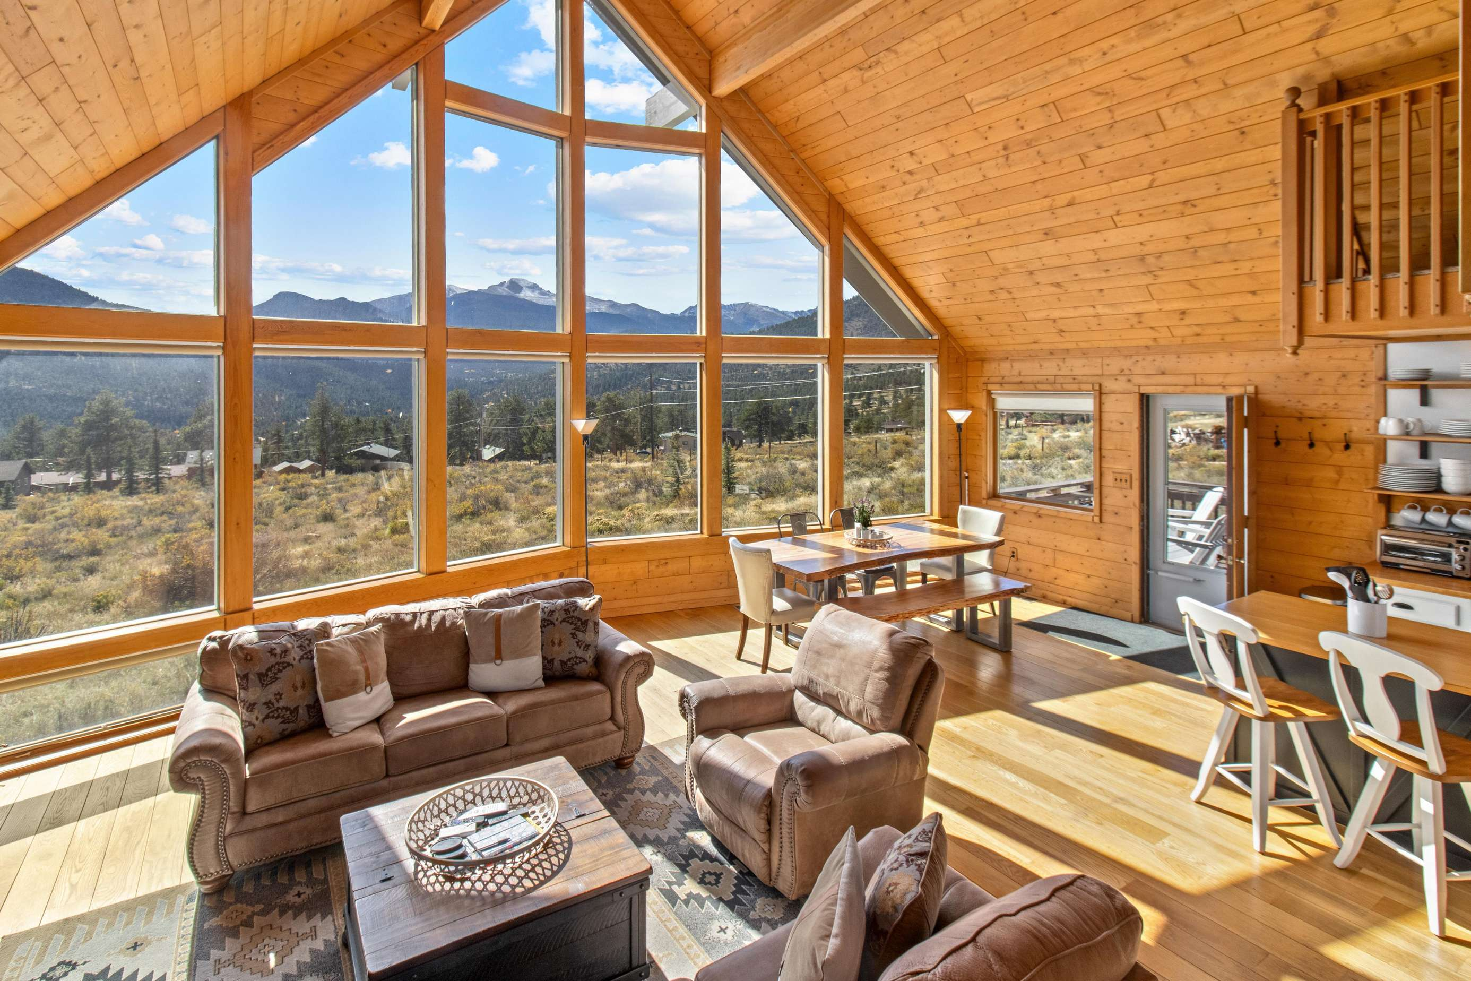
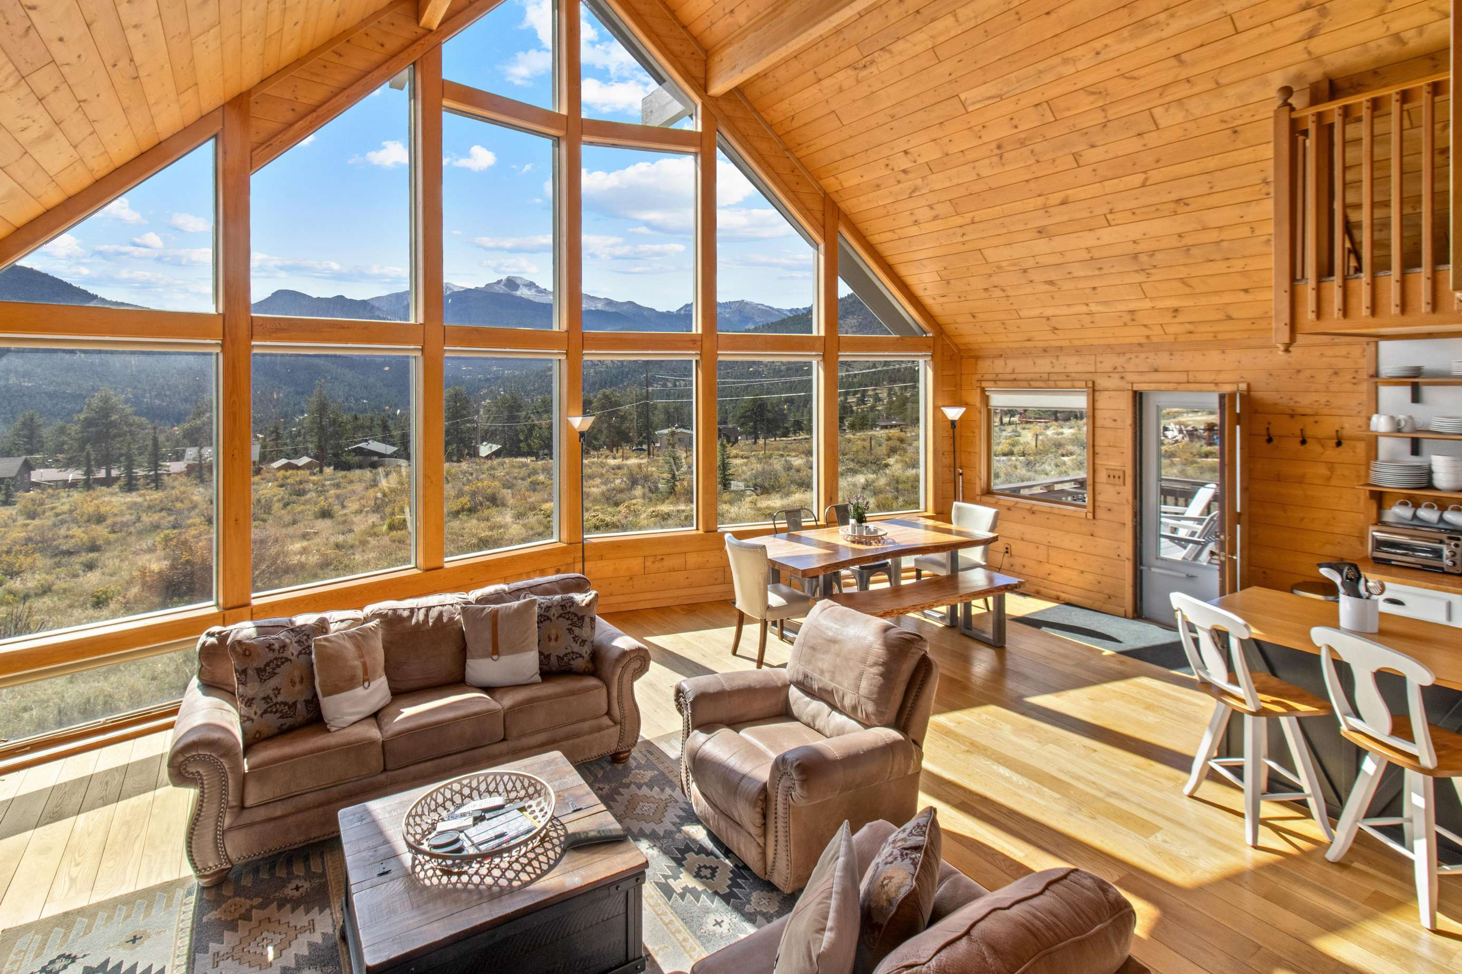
+ remote control (596, 837)
